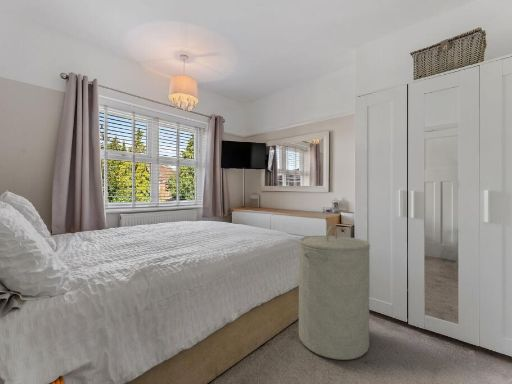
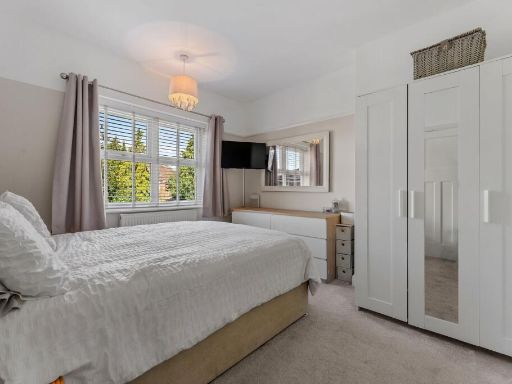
- laundry hamper (332, 281)
